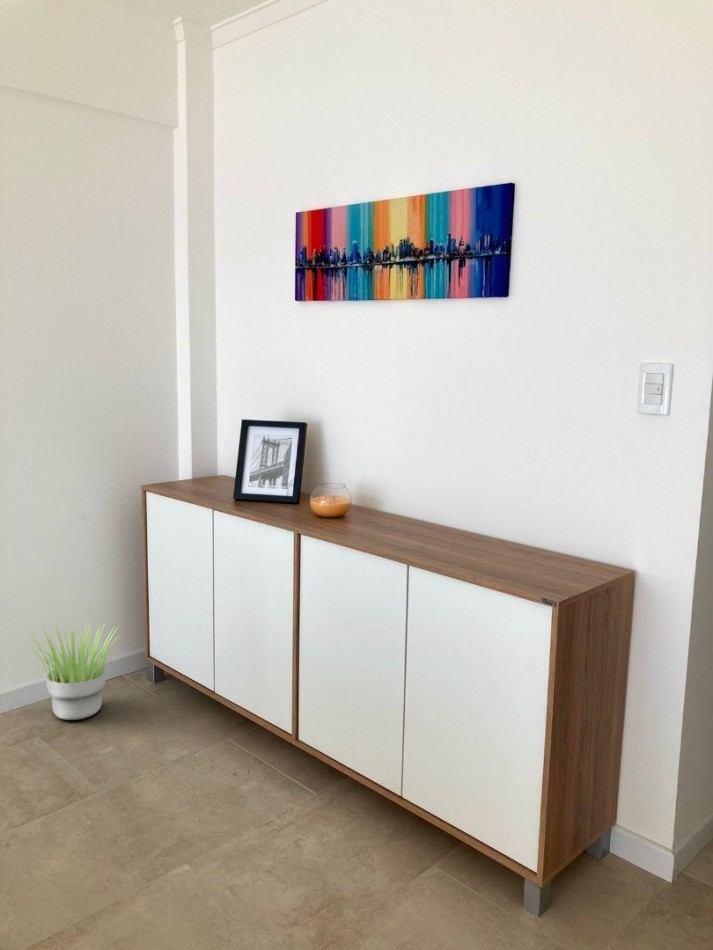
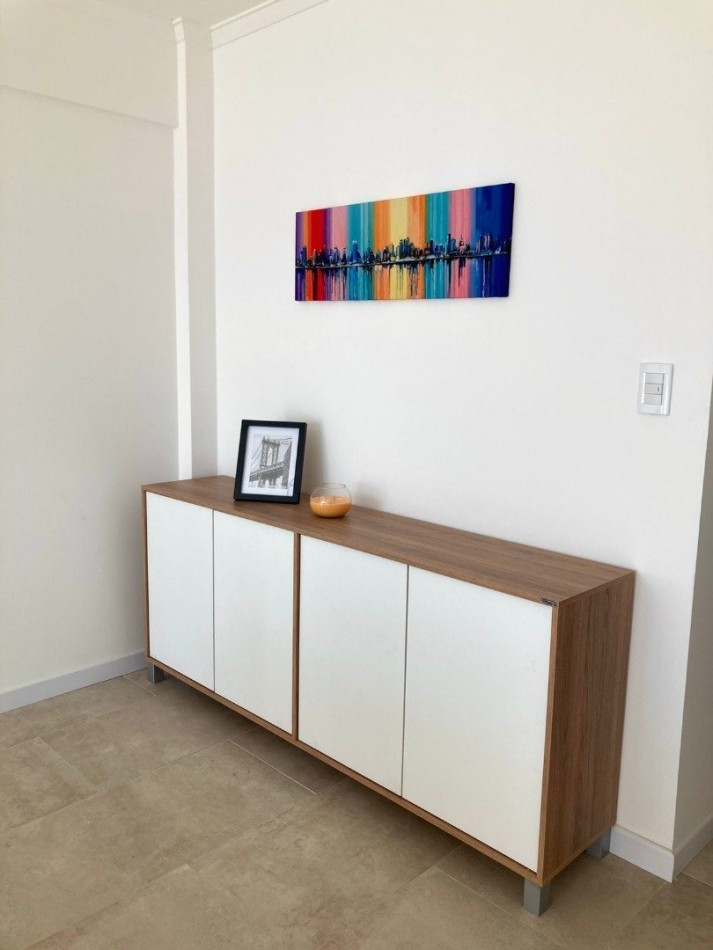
- potted plant (76, 674)
